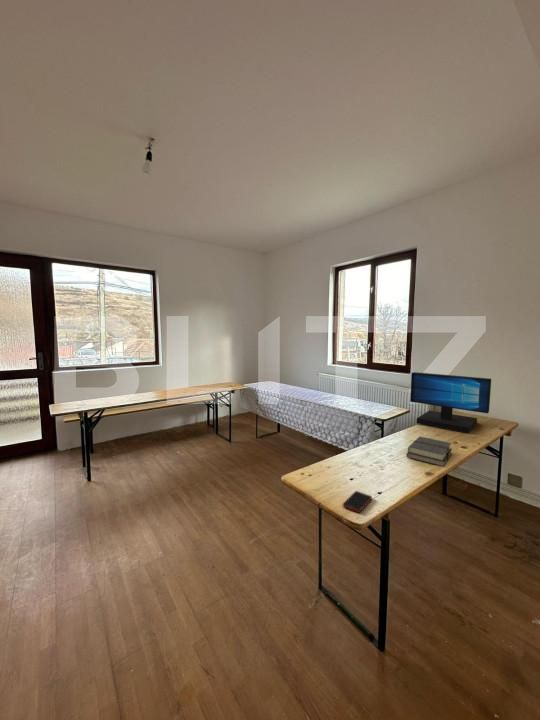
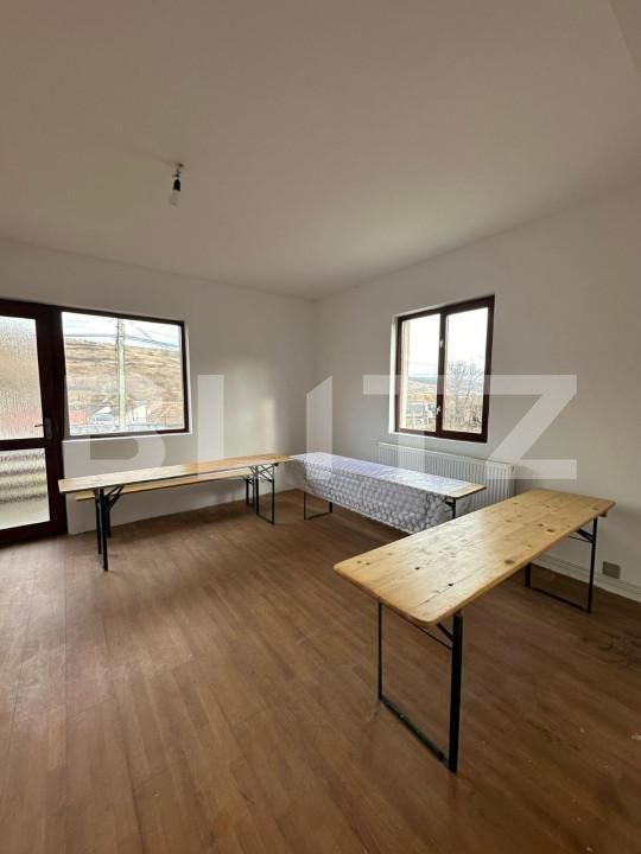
- monitor (447, 399)
- cell phone (357, 501)
- book (429, 449)
